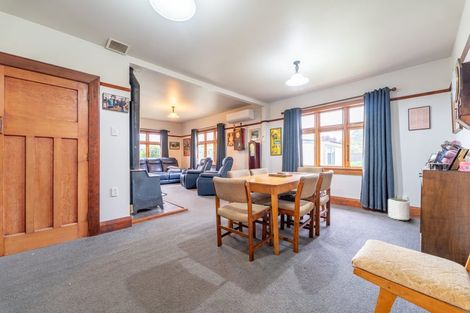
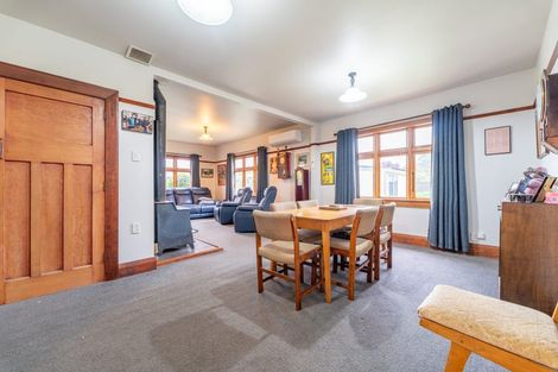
- plant pot (398, 208)
